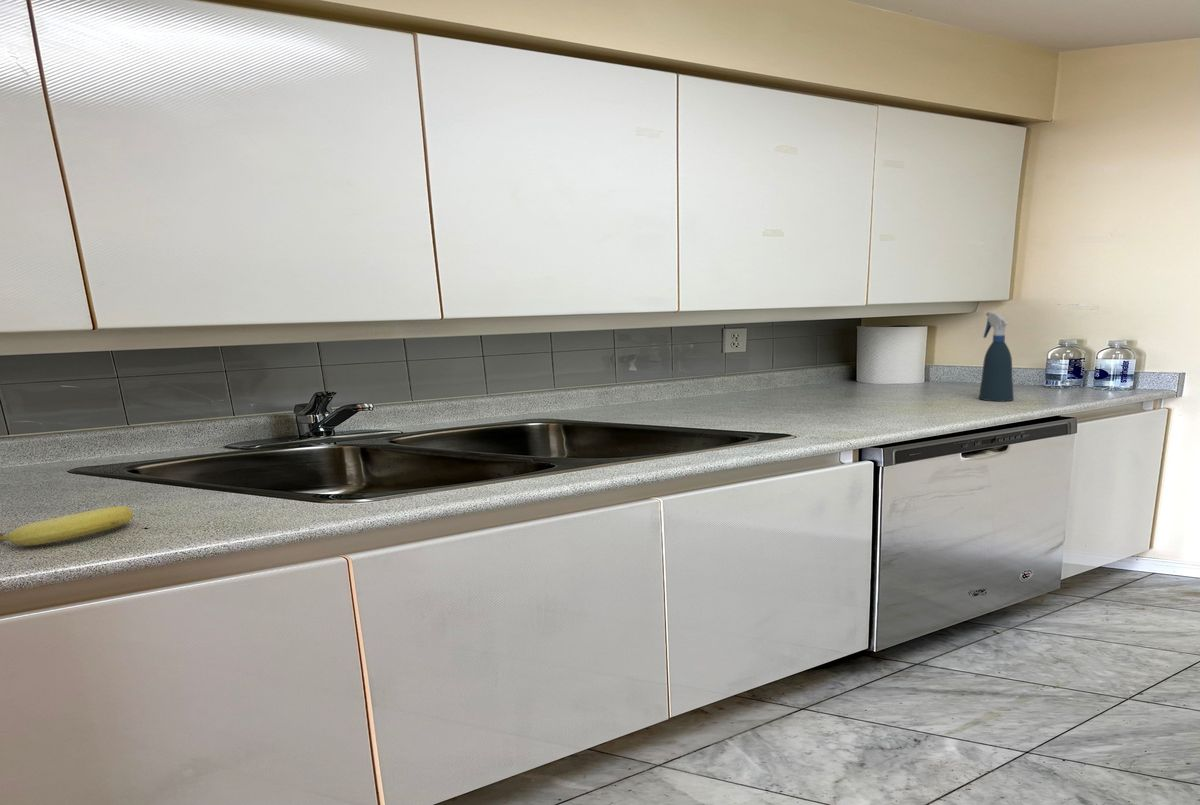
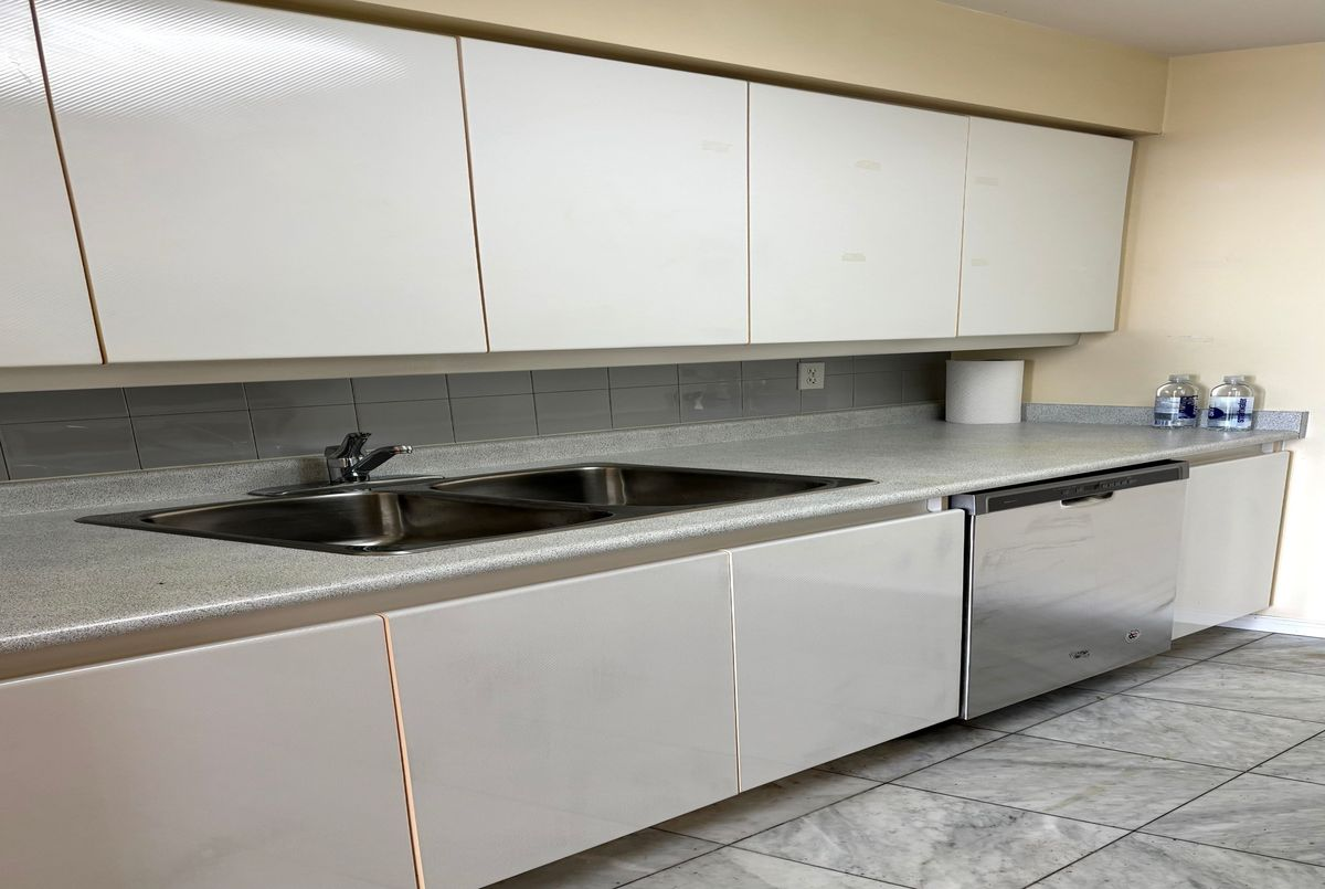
- fruit (65, 524)
- spray bottle (995, 356)
